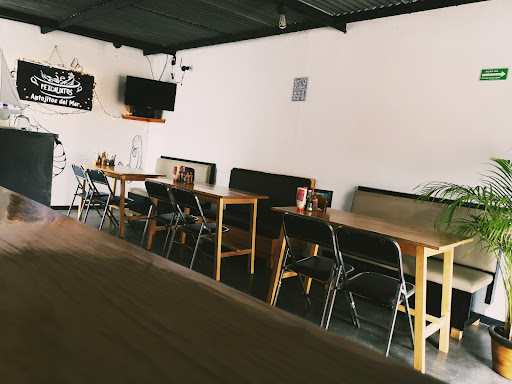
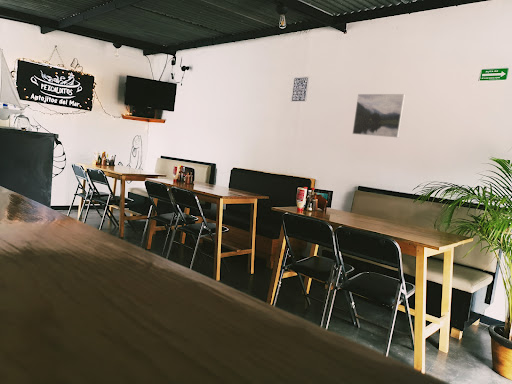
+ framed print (377, 115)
